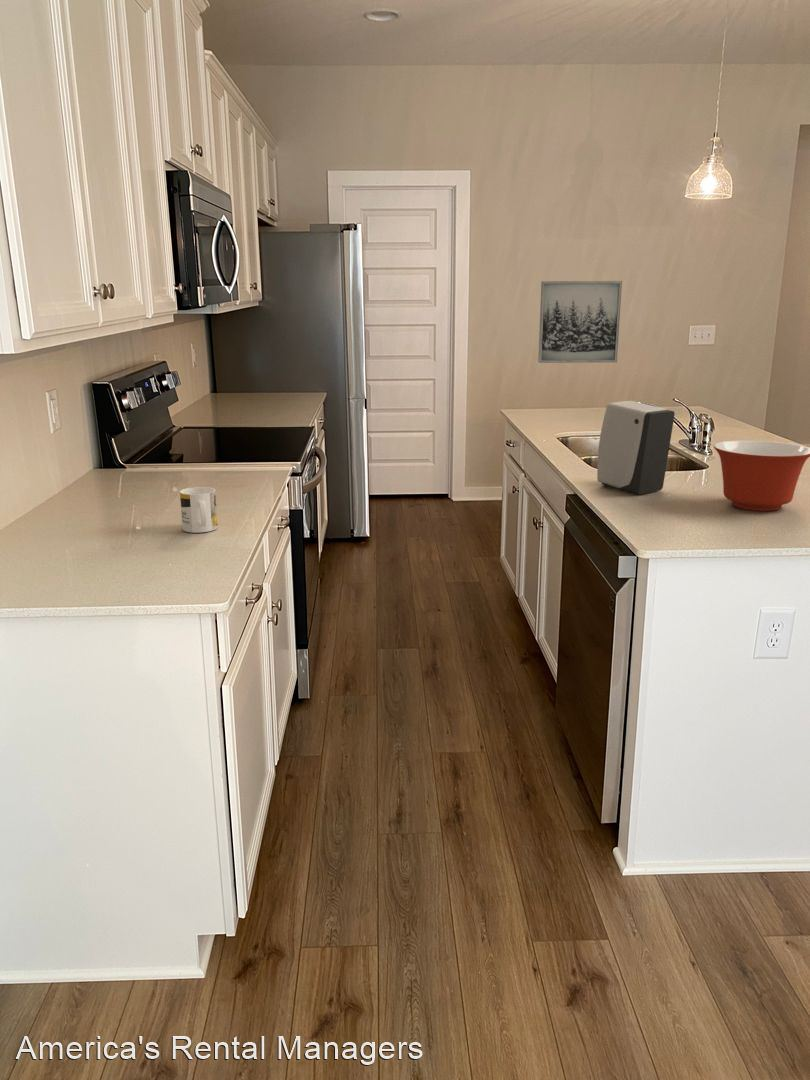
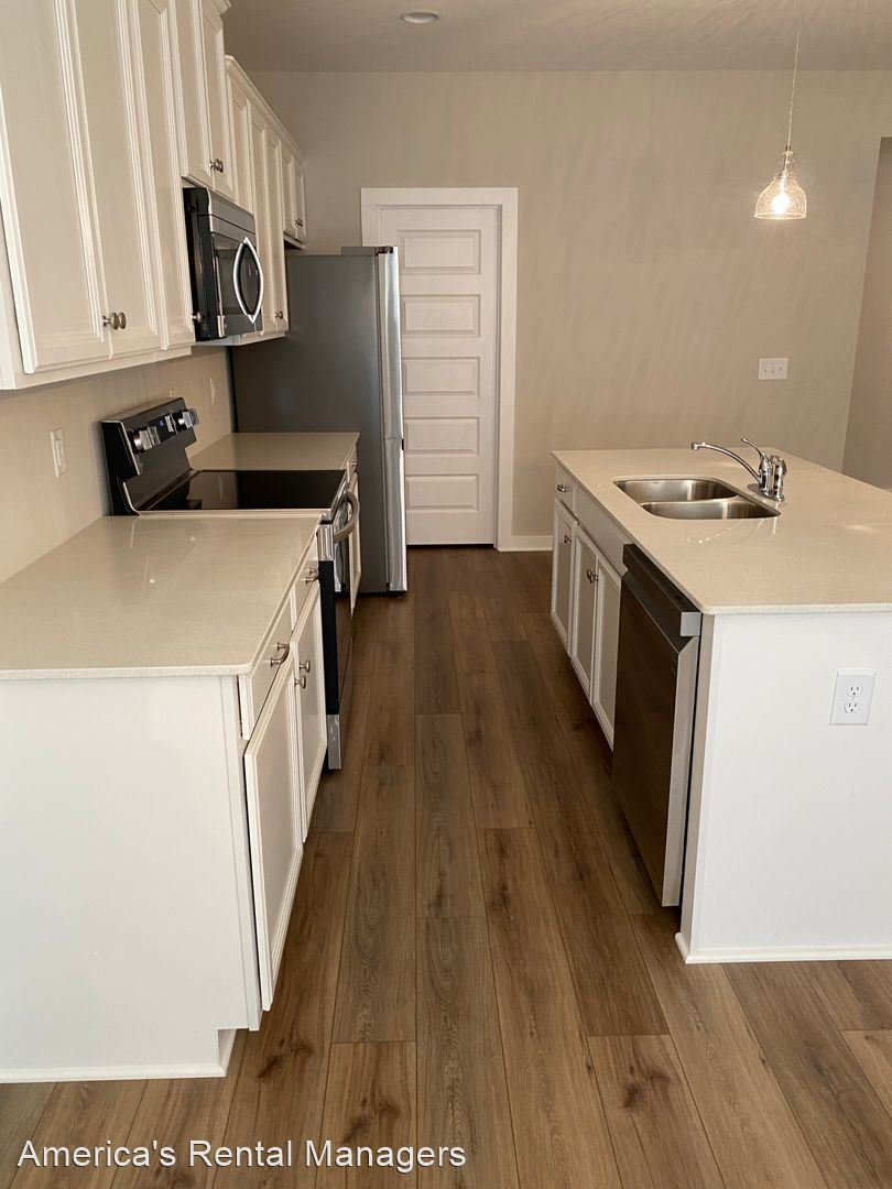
- mug (199, 511)
- mixing bowl (759, 476)
- wall art (579, 322)
- soap dispenser (633, 446)
